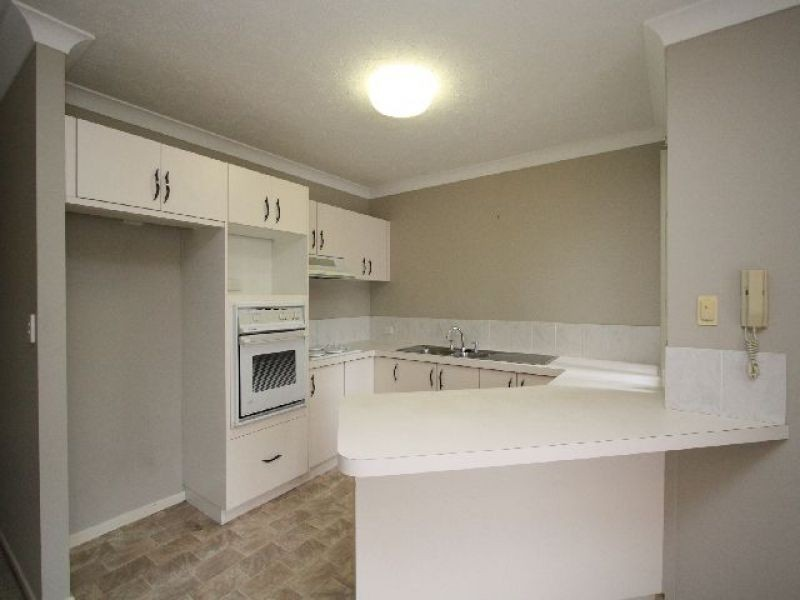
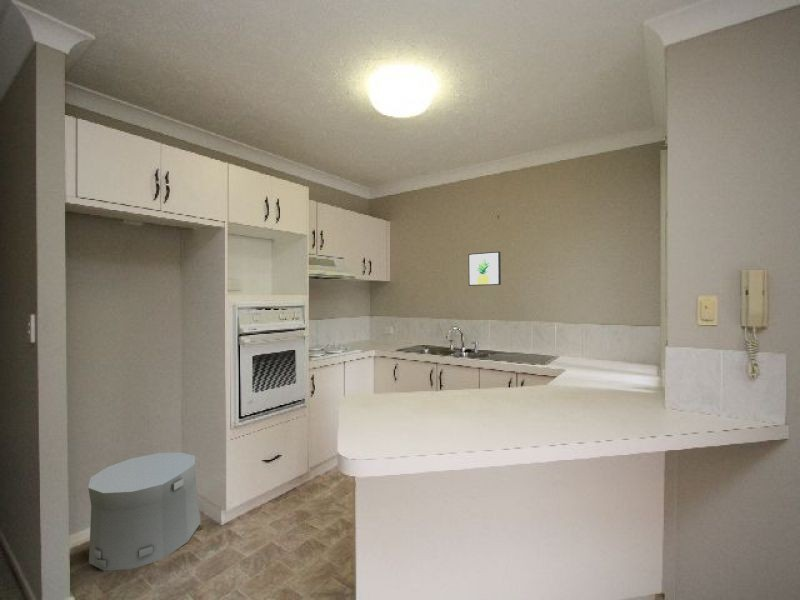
+ wall art (484, 269)
+ trash can (146, 504)
